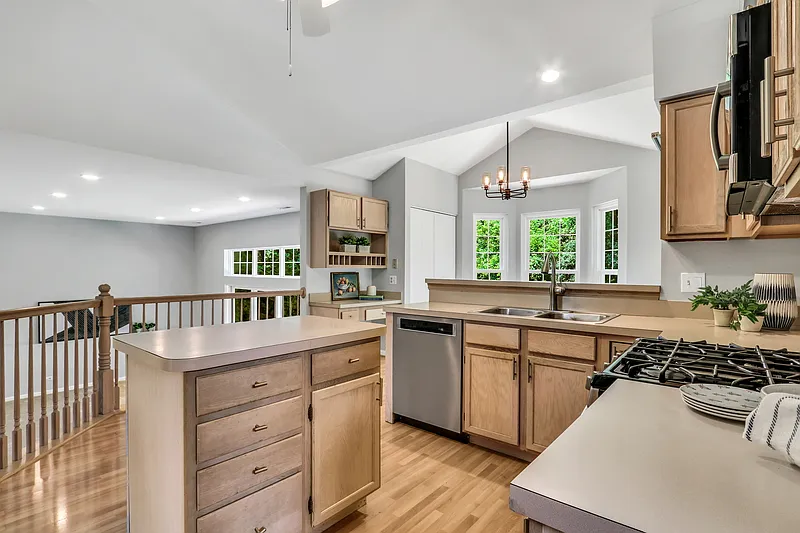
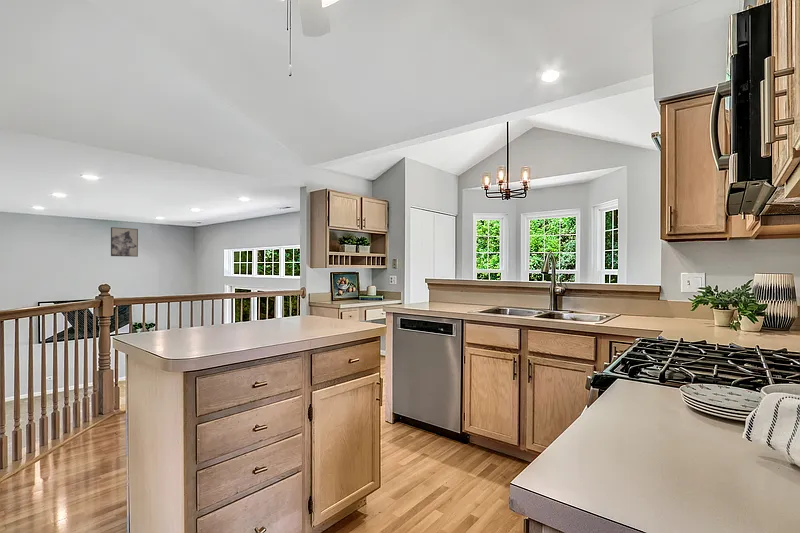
+ wall art (124, 242)
